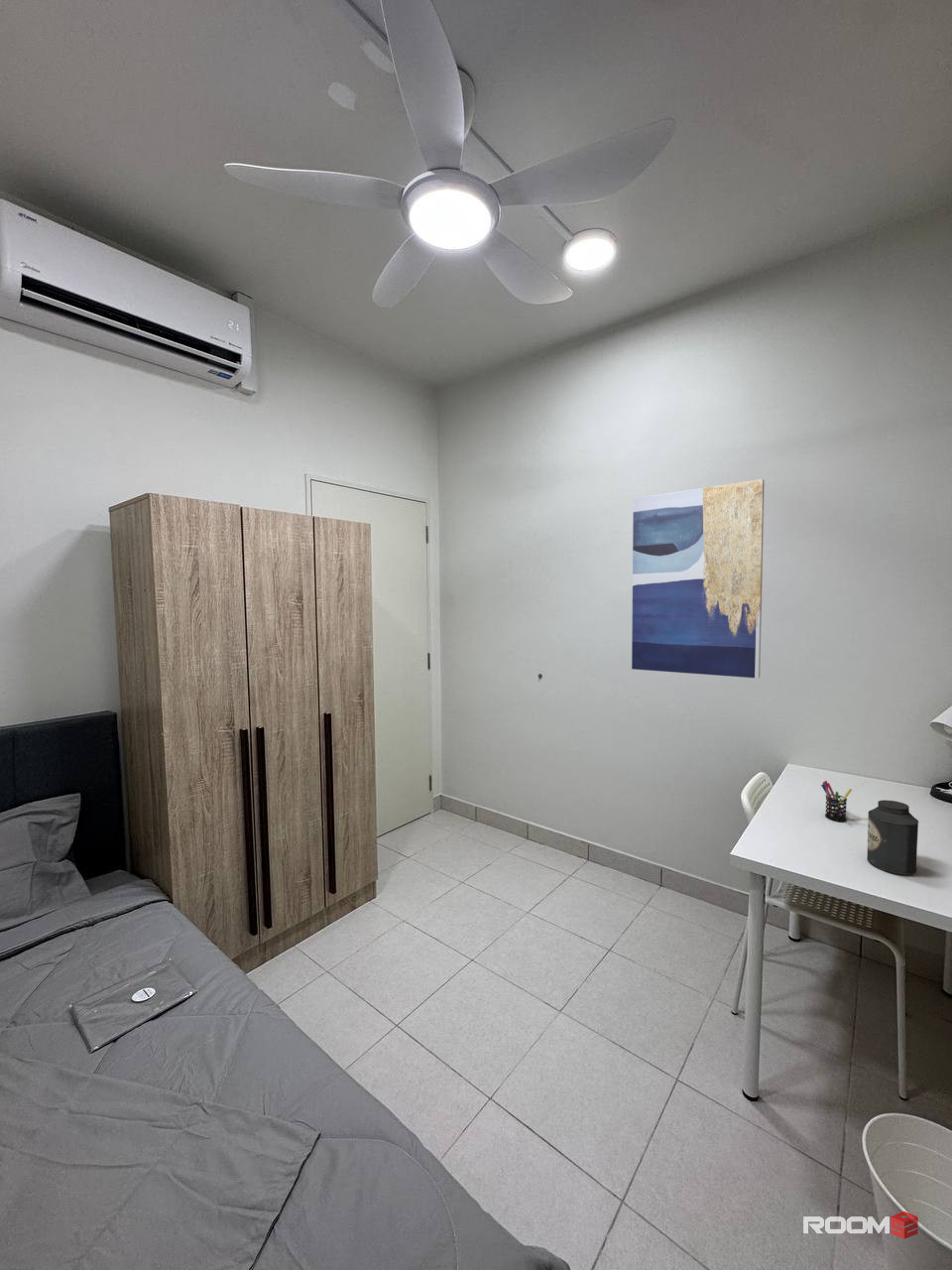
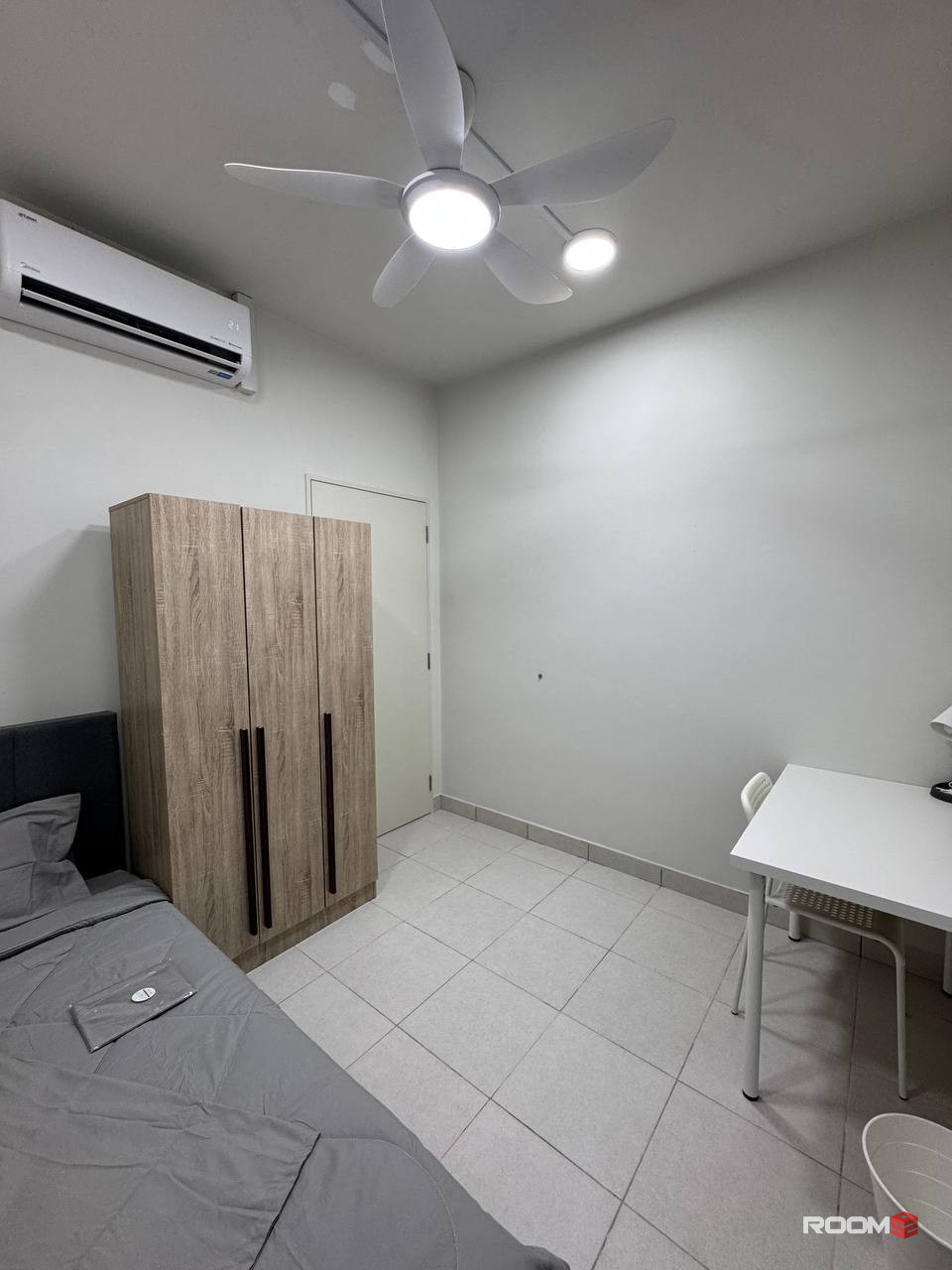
- wall art (692, 581)
- pen holder (835, 800)
- canister (892, 833)
